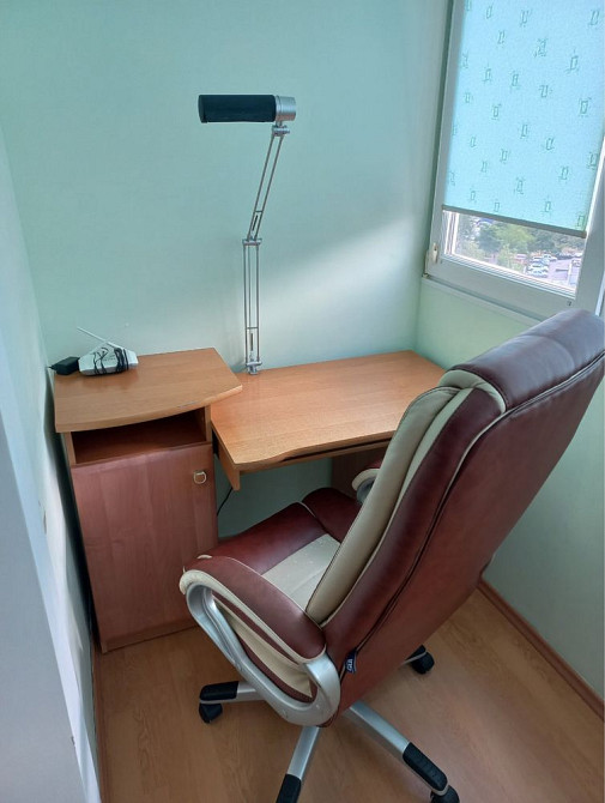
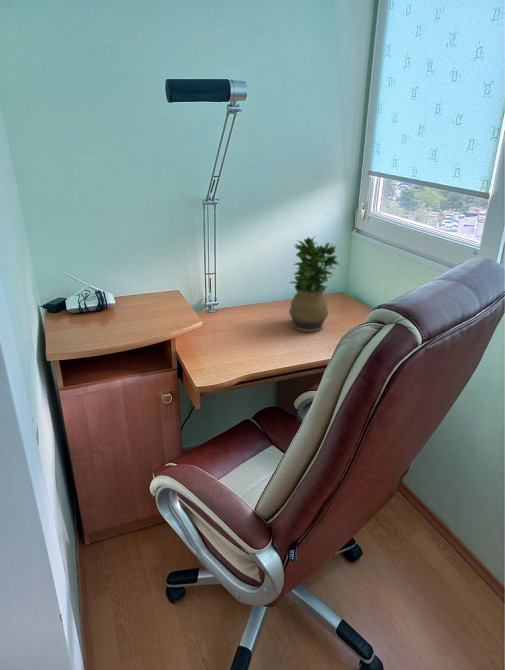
+ potted plant (315, 283)
